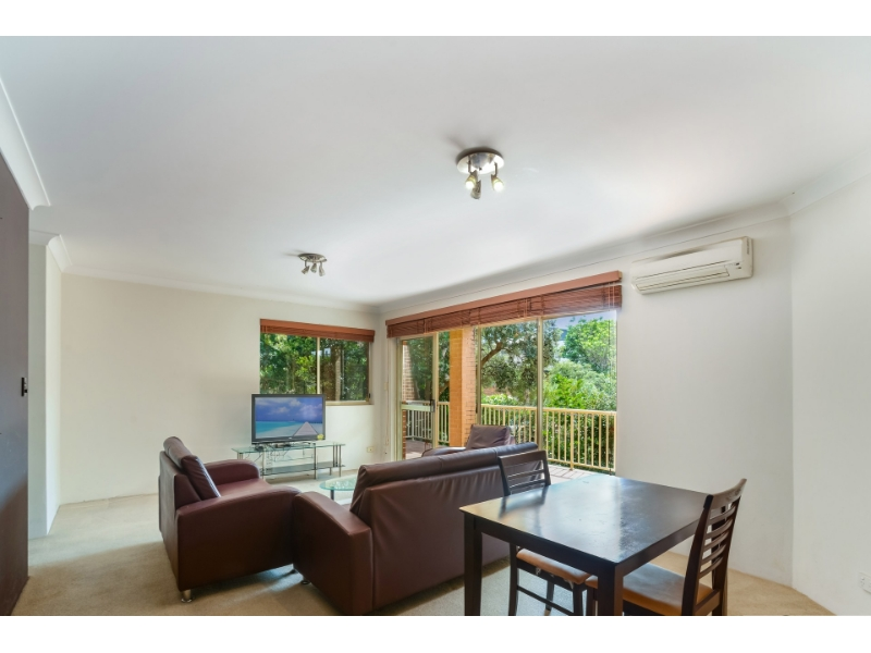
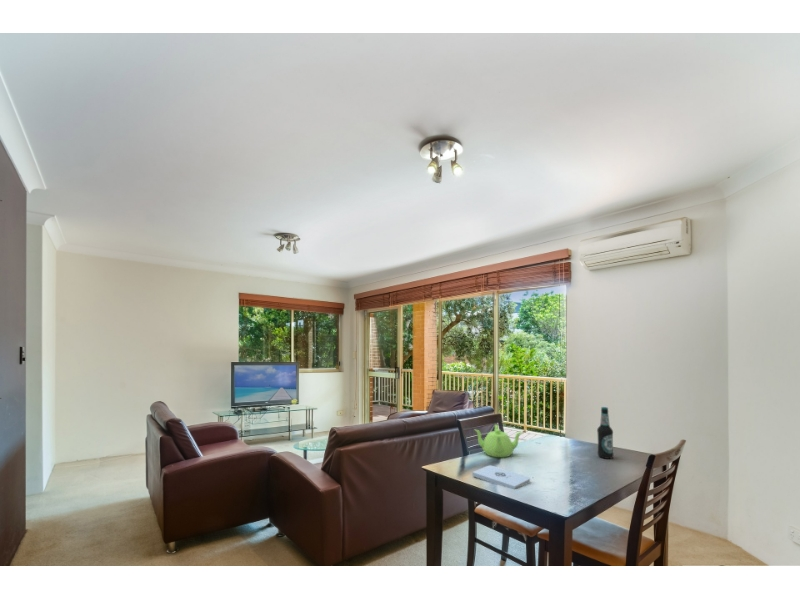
+ bottle (605, 432)
+ notepad (501, 476)
+ teapot (498, 441)
